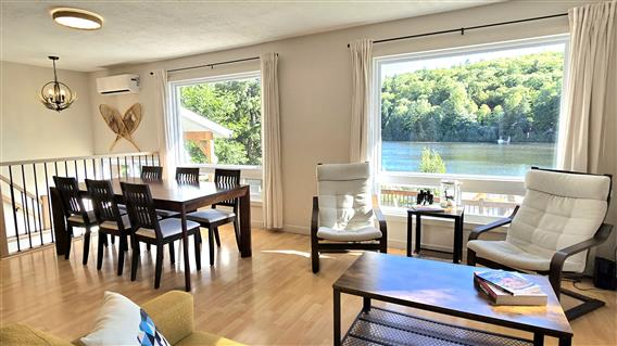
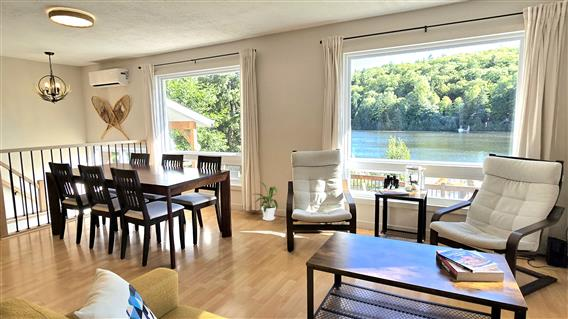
+ house plant (267, 200)
